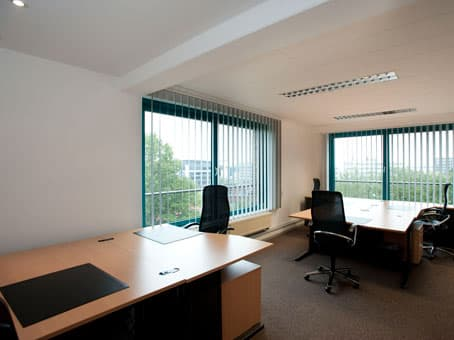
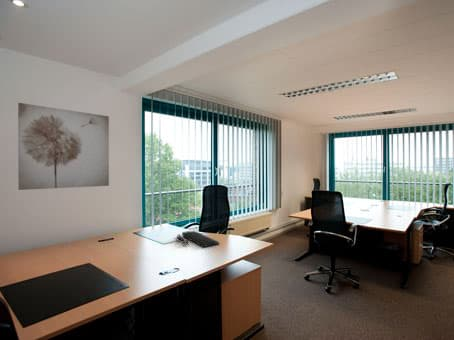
+ wall art (68, 149)
+ keyboard (194, 238)
